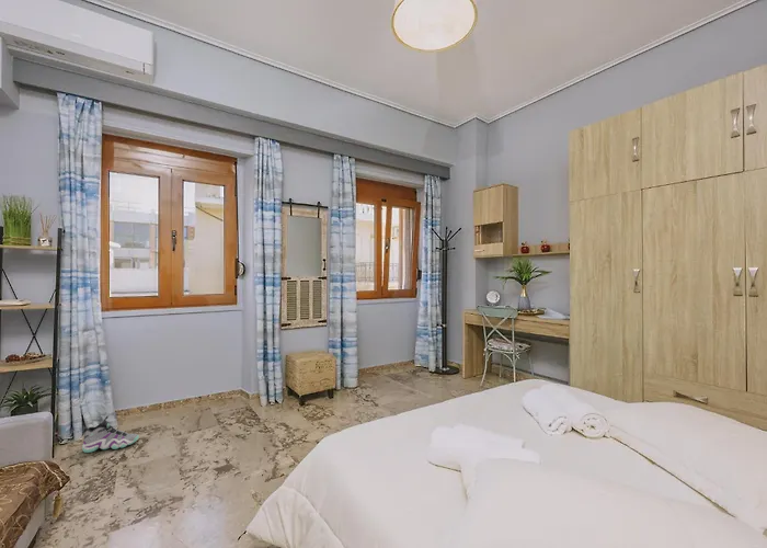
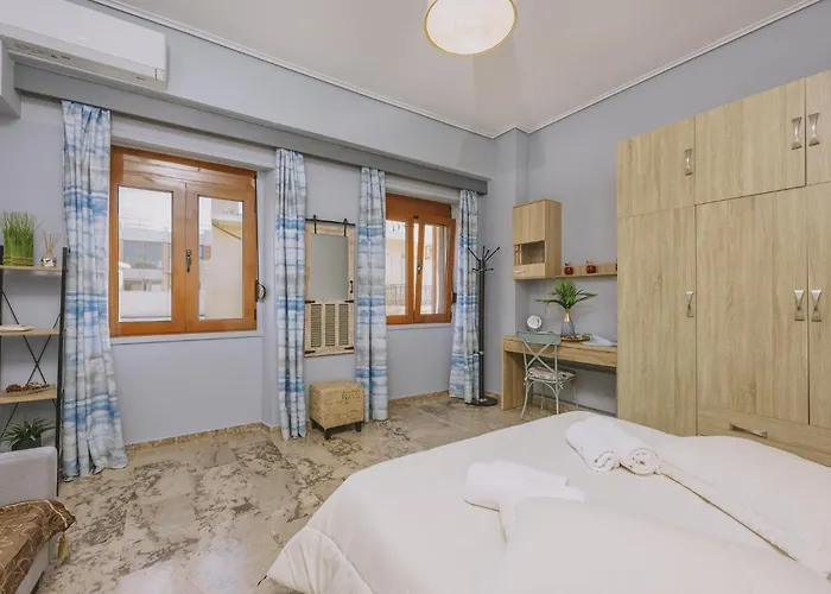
- sneaker (111, 431)
